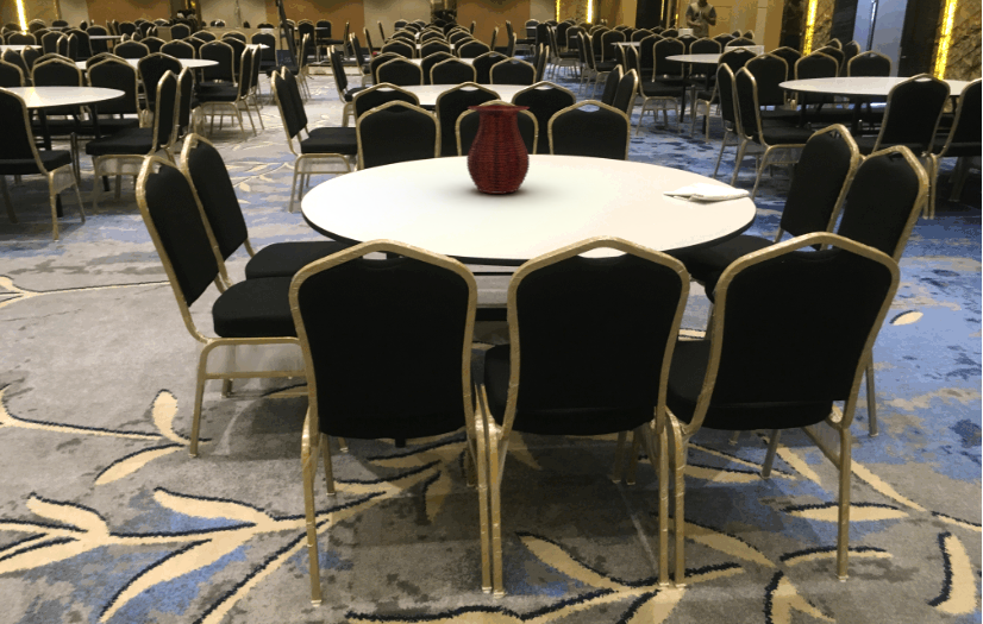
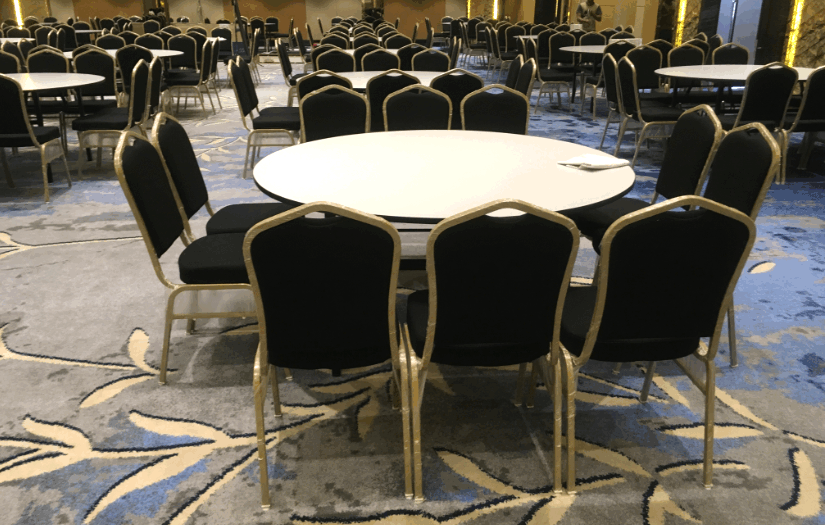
- vase (497, 149)
